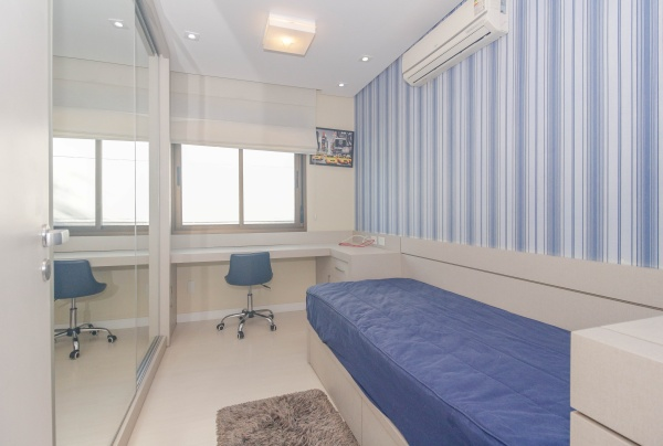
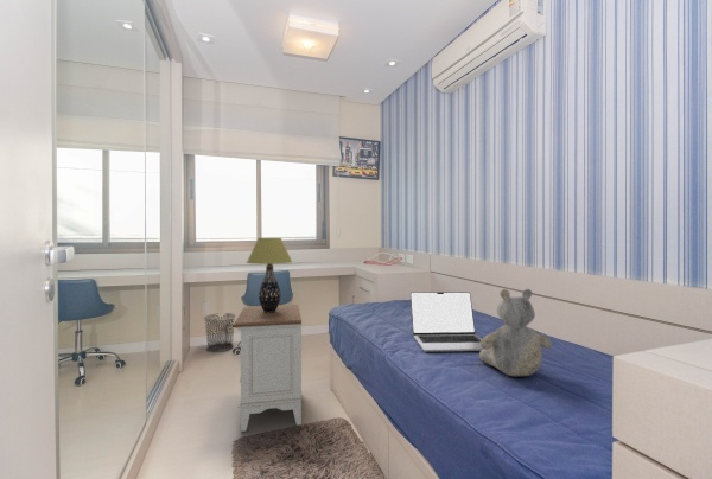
+ table lamp (269, 274)
+ nightstand (269, 360)
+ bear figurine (509, 328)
+ waste bin (220, 332)
+ laptop (449, 319)
